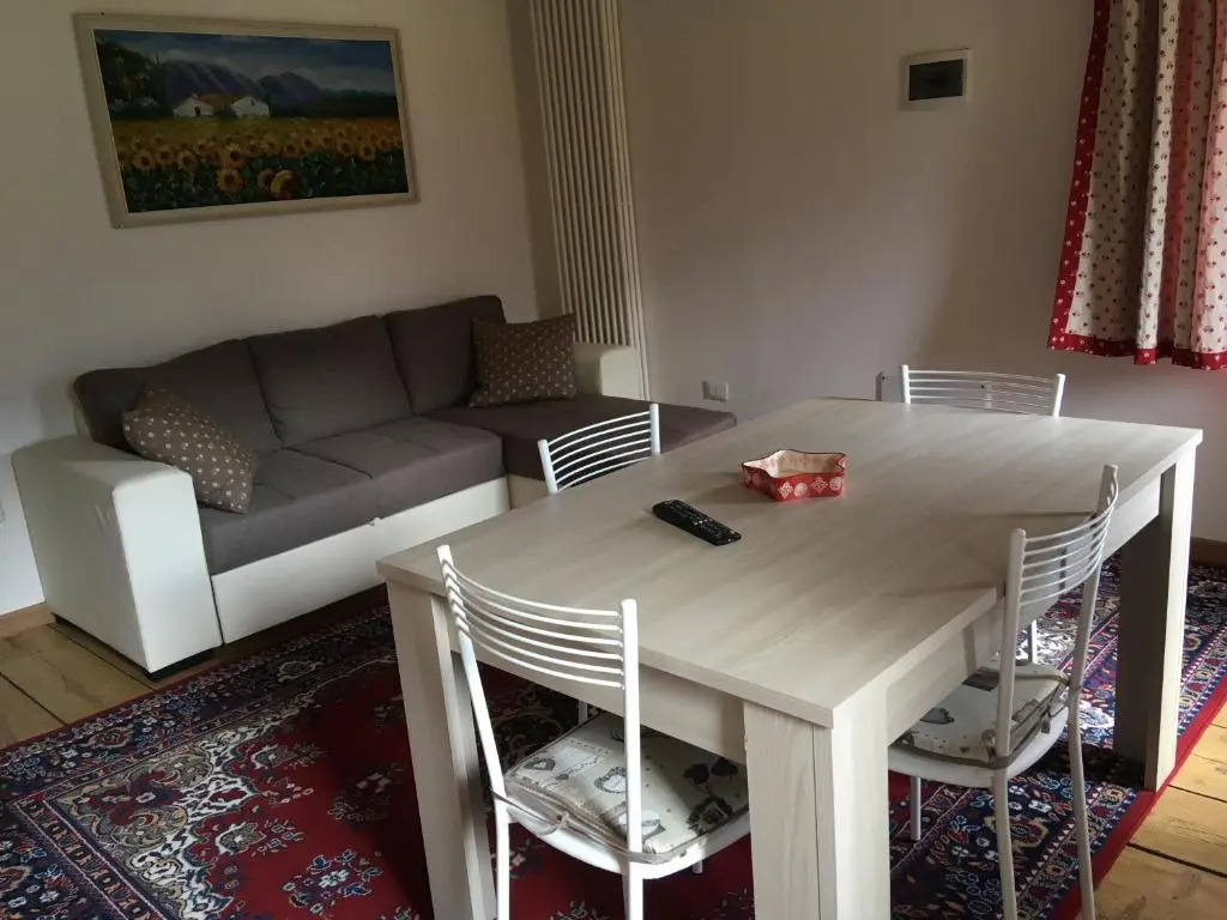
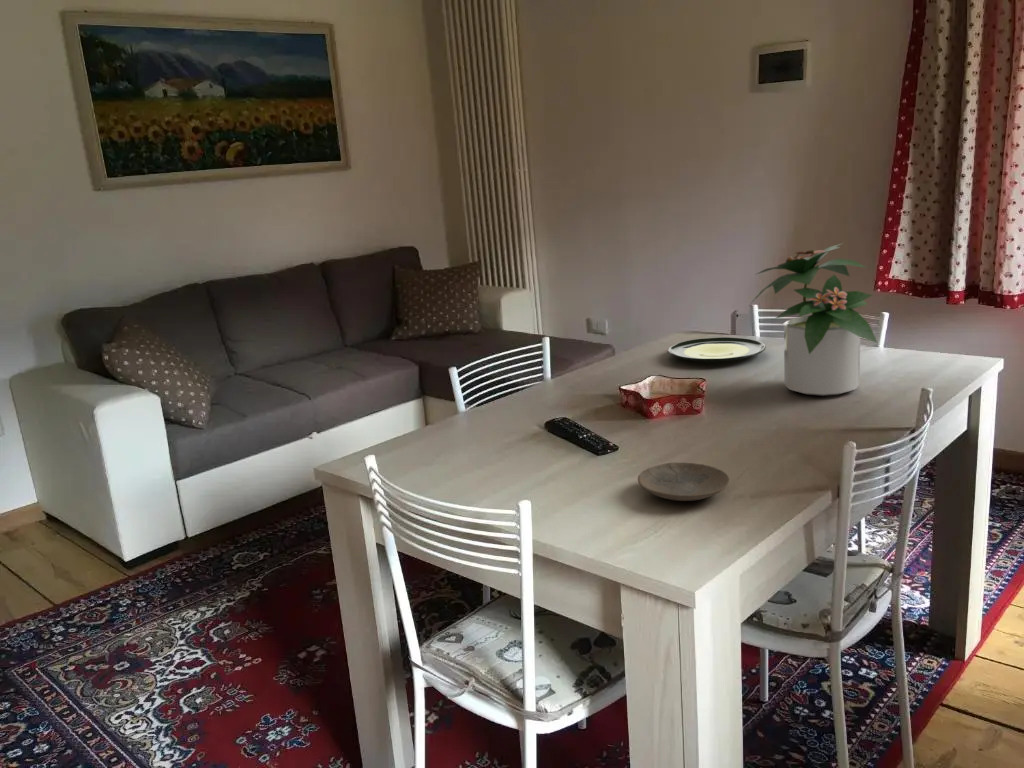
+ plate (716, 351)
+ potted plant (812, 317)
+ plate (683, 484)
